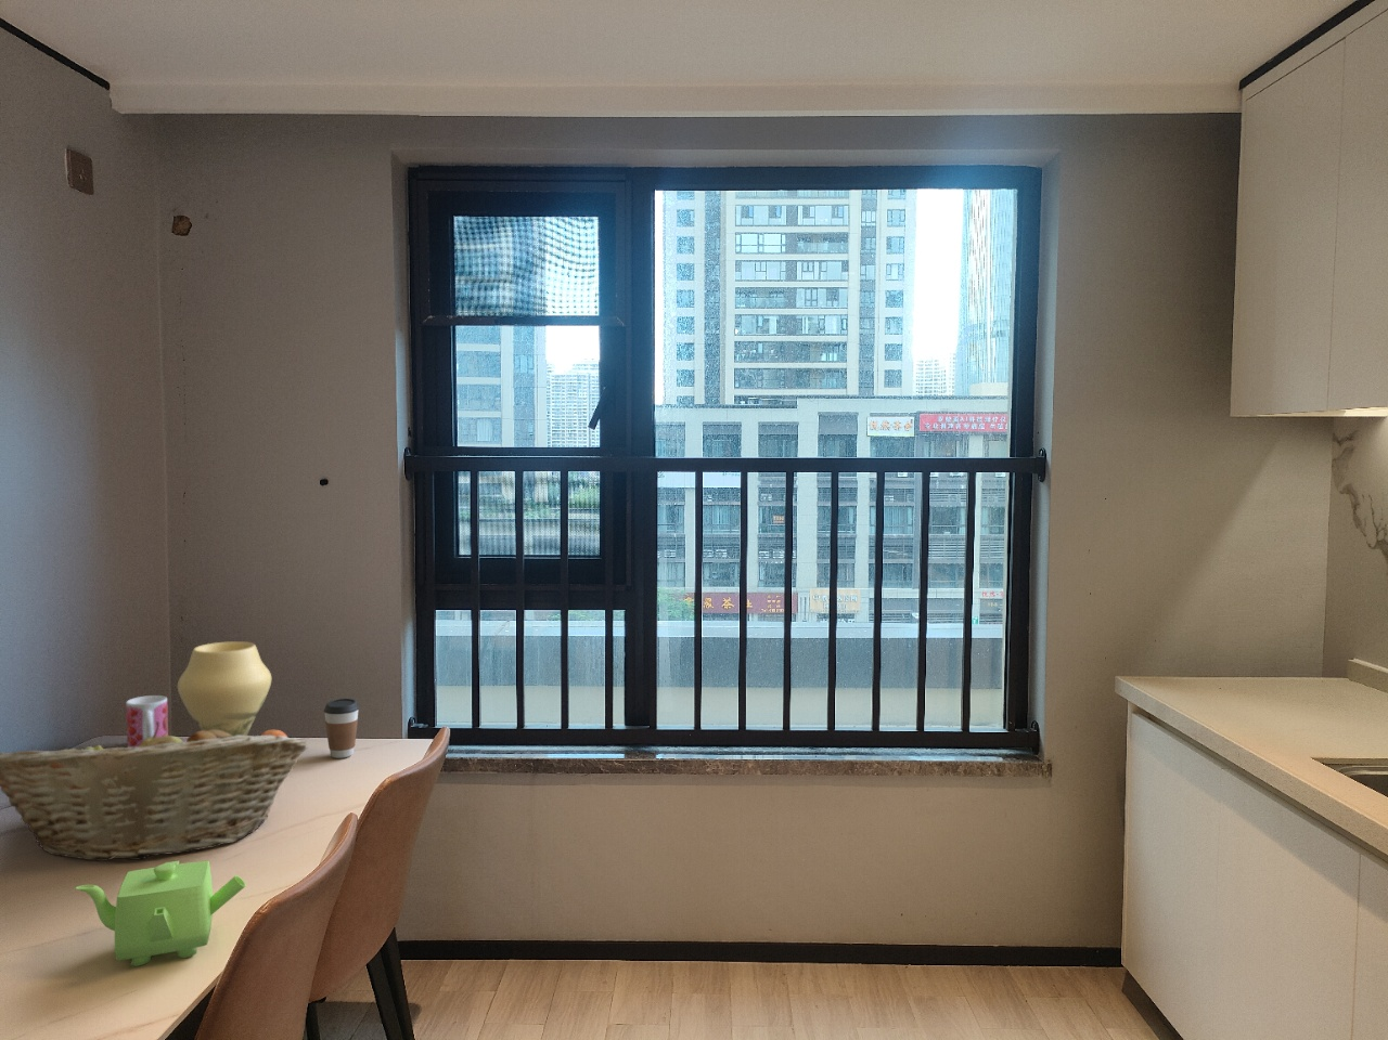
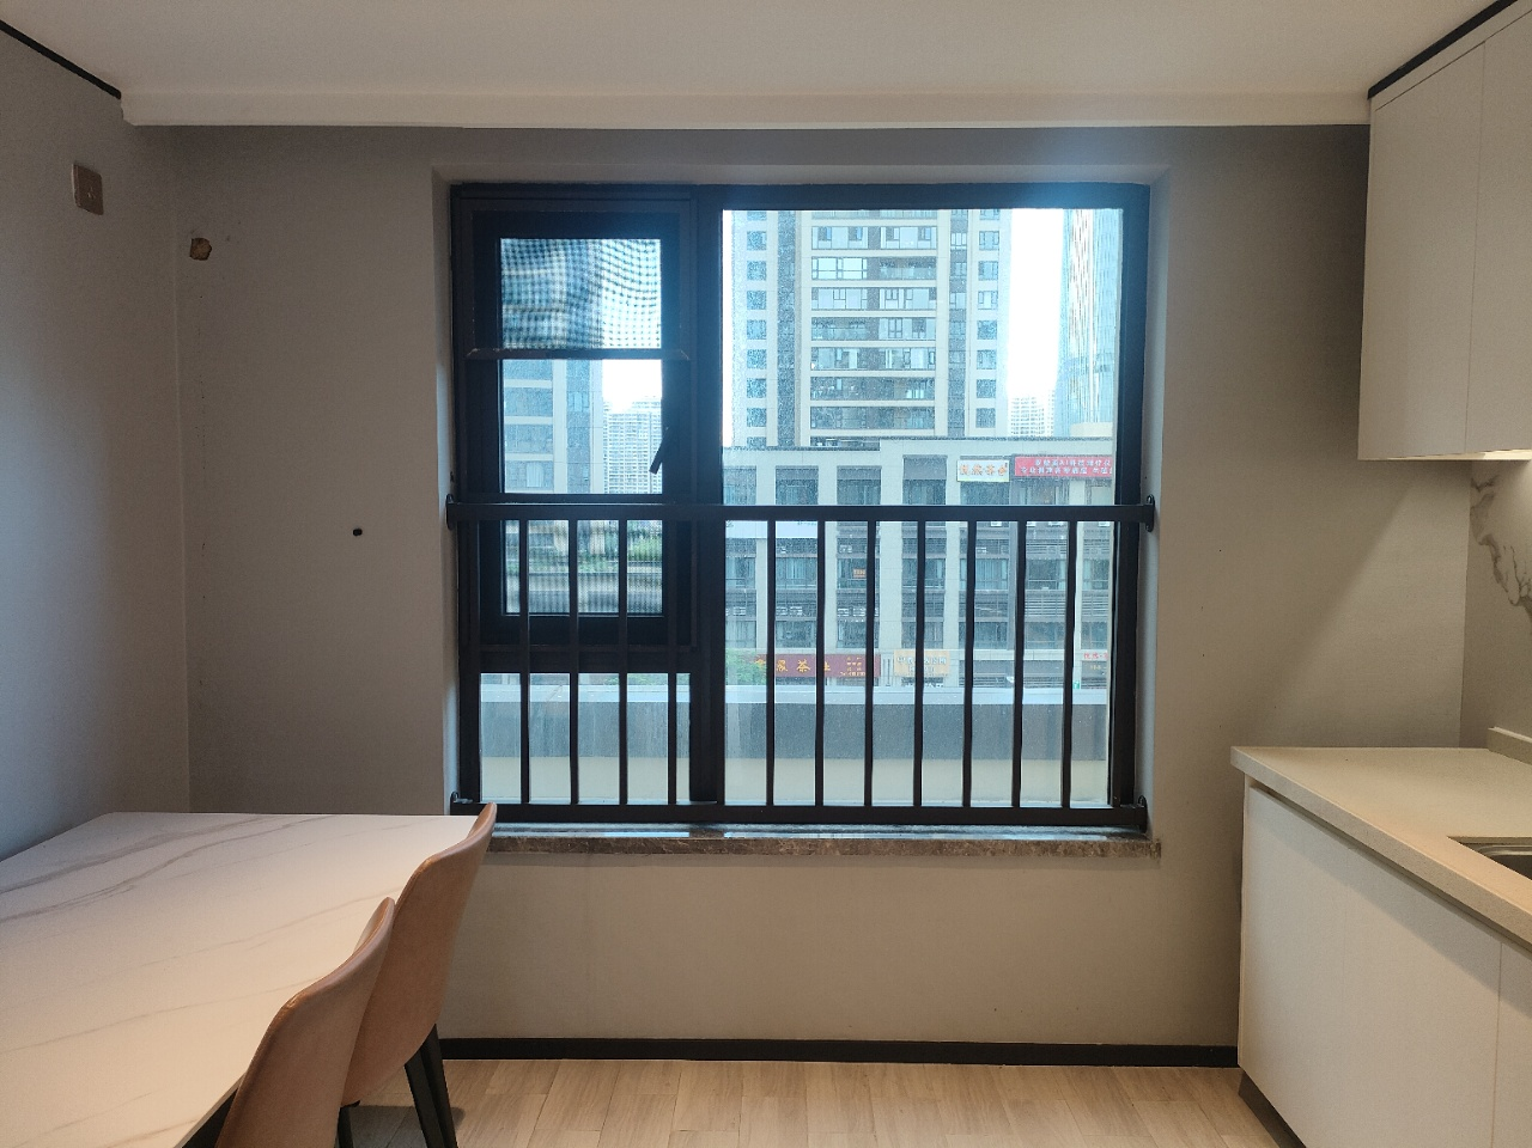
- fruit basket (153, 775)
- vase (225, 704)
- coffee cup (342, 728)
- teapot (163, 909)
- mug (145, 723)
